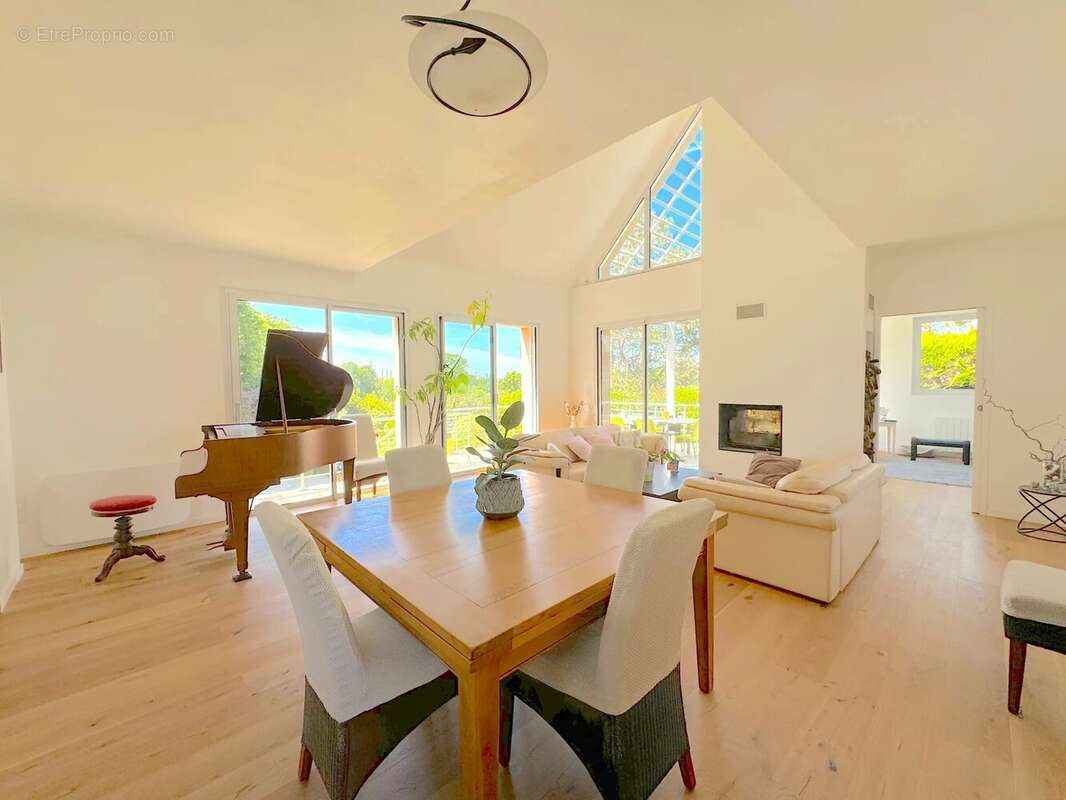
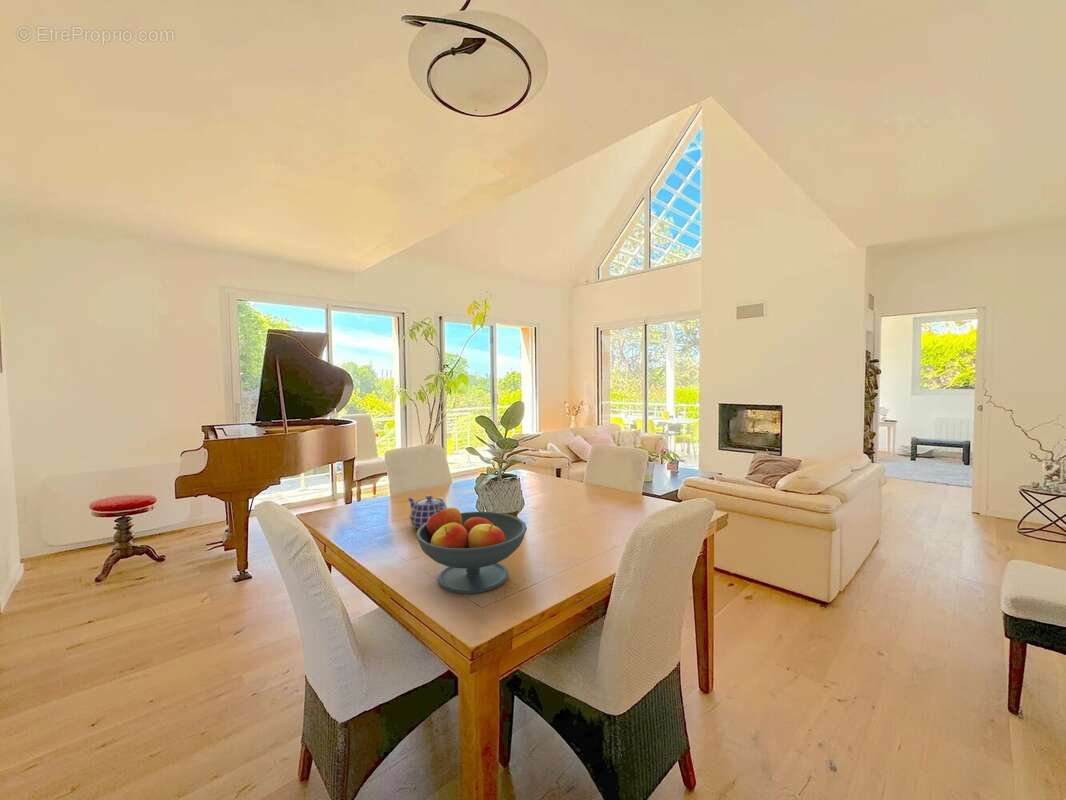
+ teapot (428, 510)
+ fruit bowl (472, 544)
